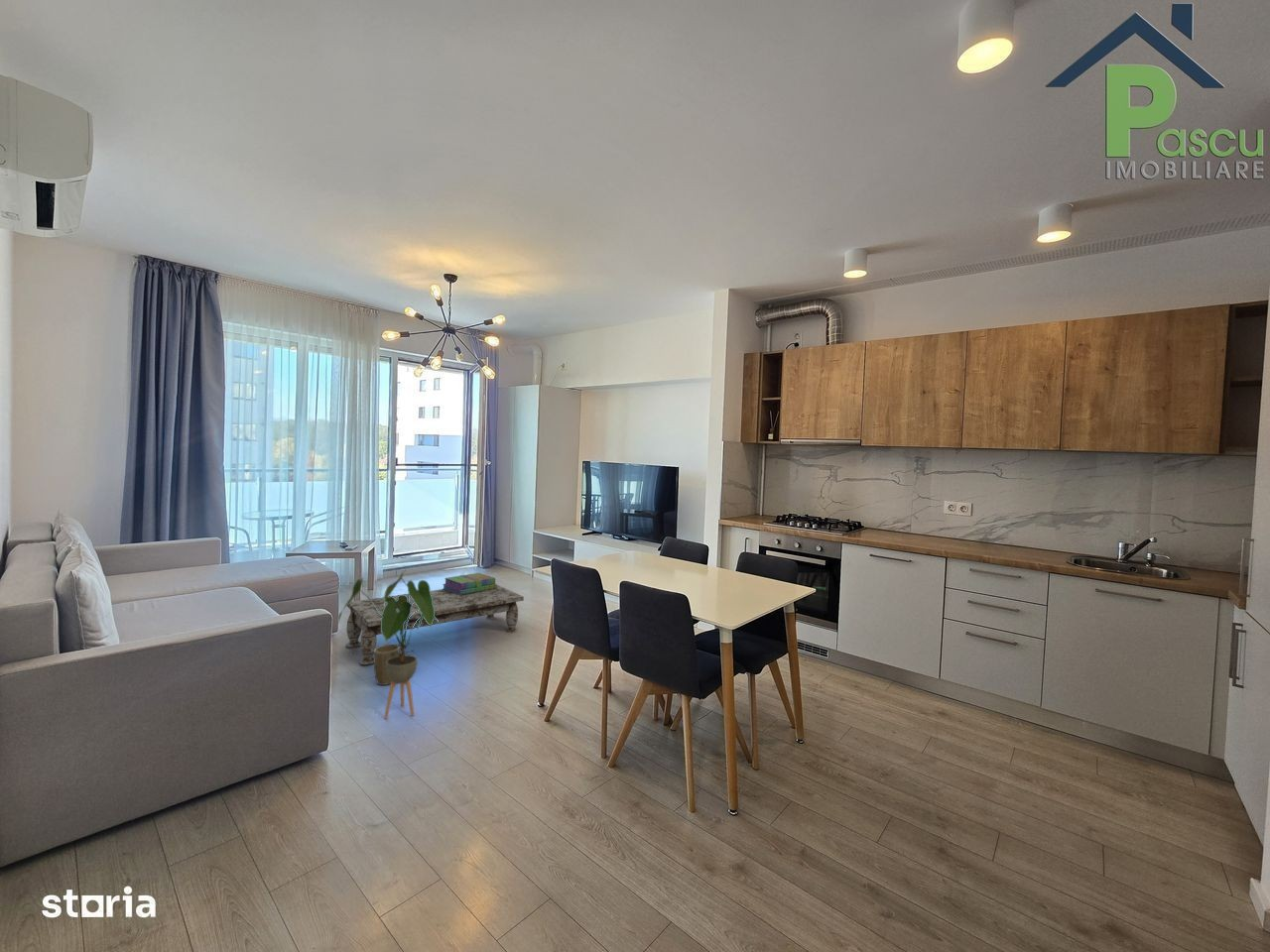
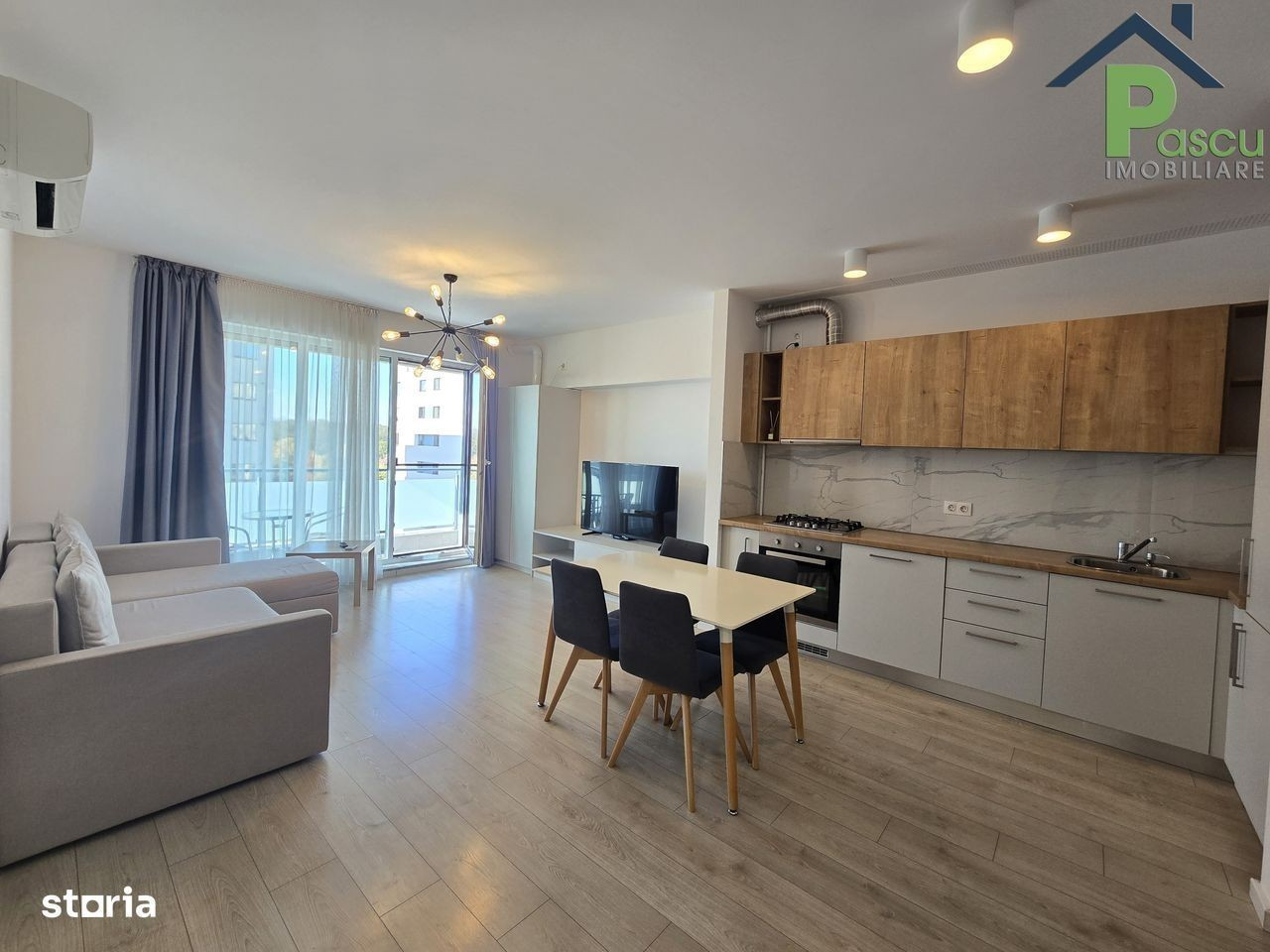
- plant pot (385, 664)
- coffee table (438, 618)
- house plant (401, 646)
- stack of books (469, 583)
